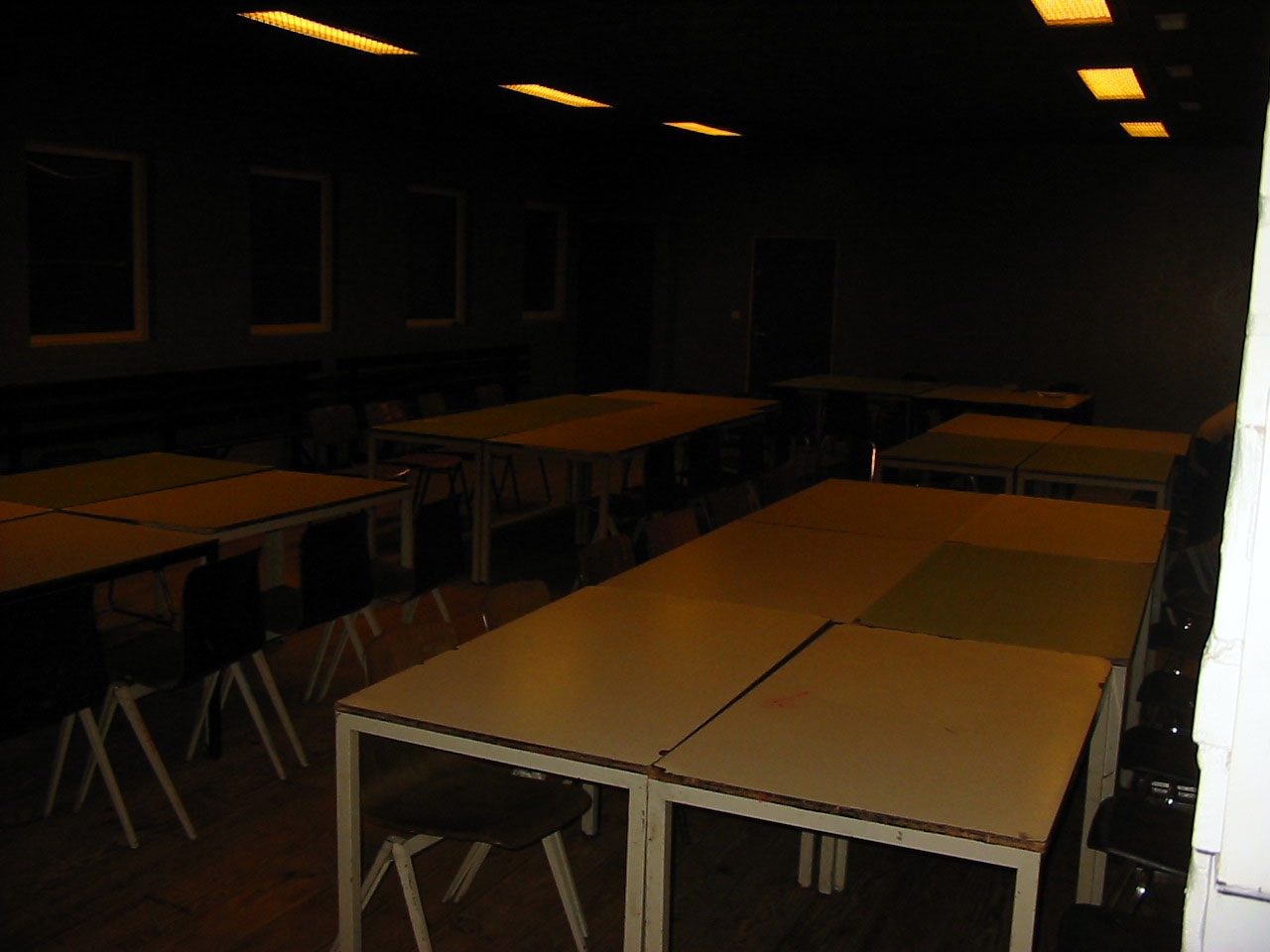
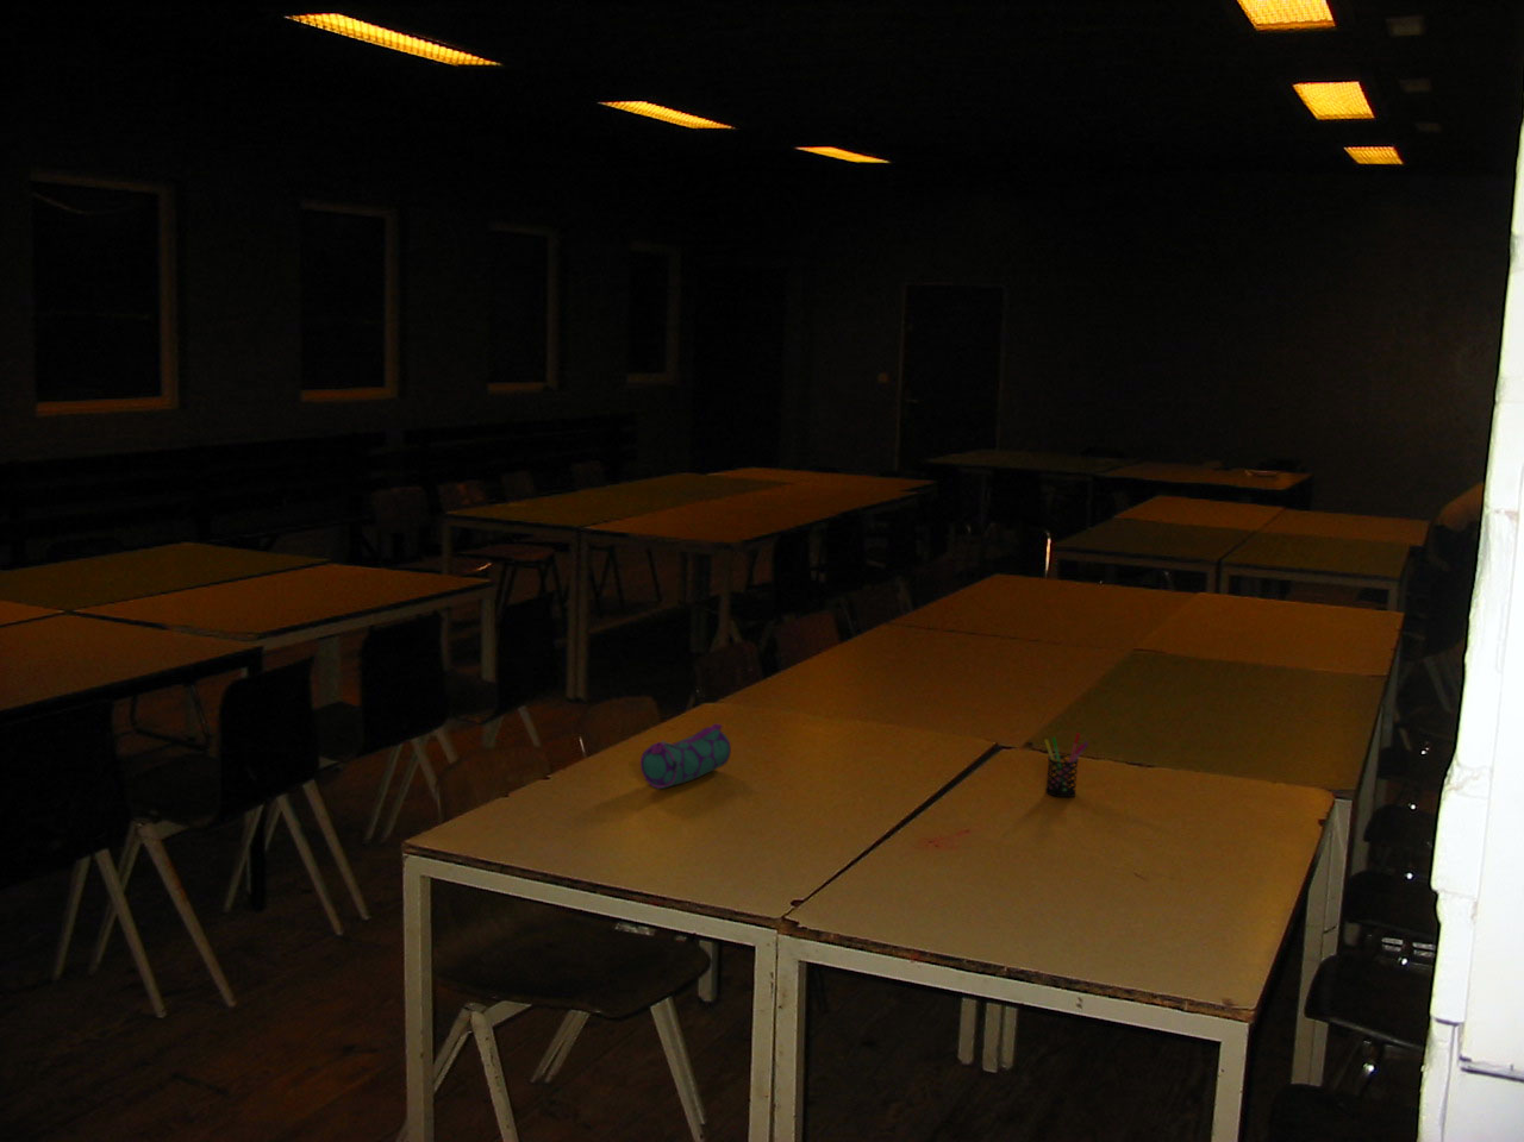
+ pencil case (686, 756)
+ pen holder (1062, 763)
